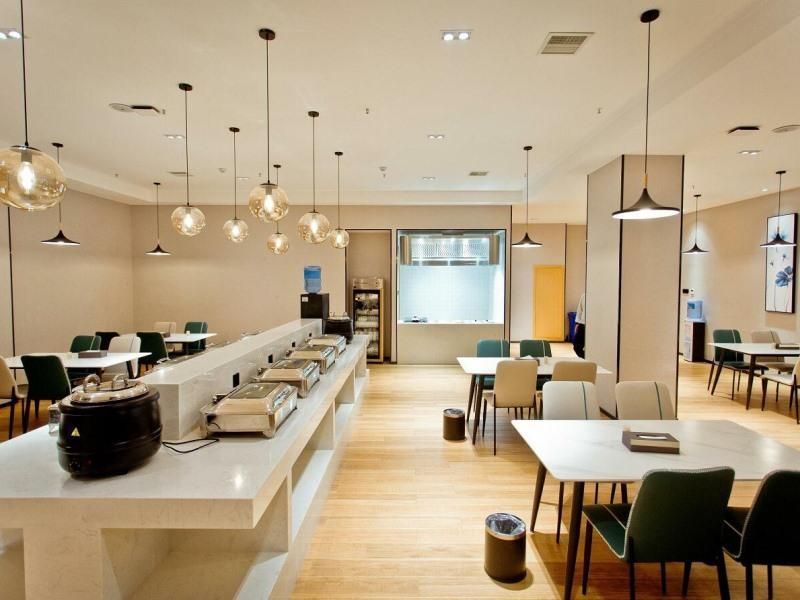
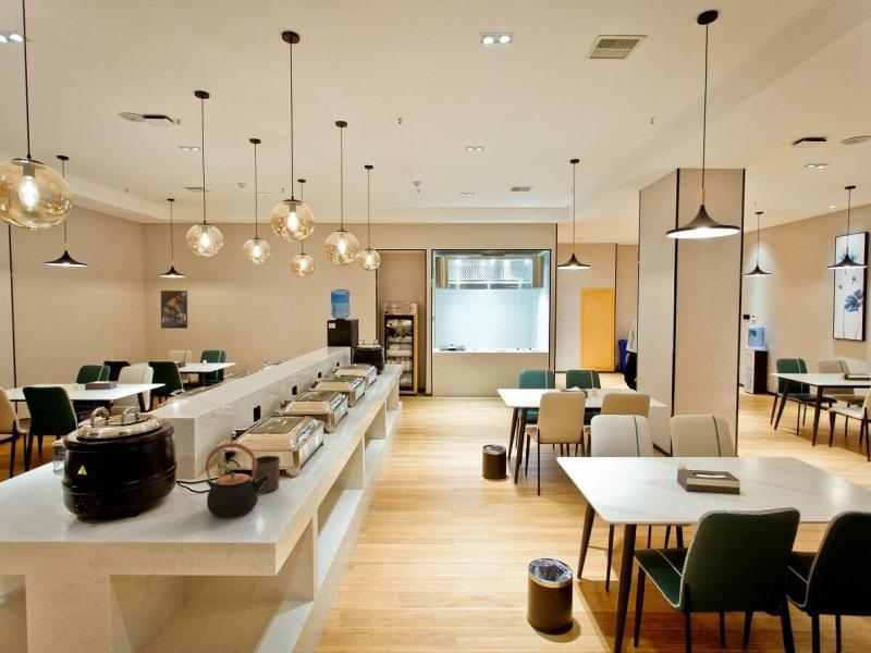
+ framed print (174, 309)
+ teapot (237, 476)
+ cup (266, 473)
